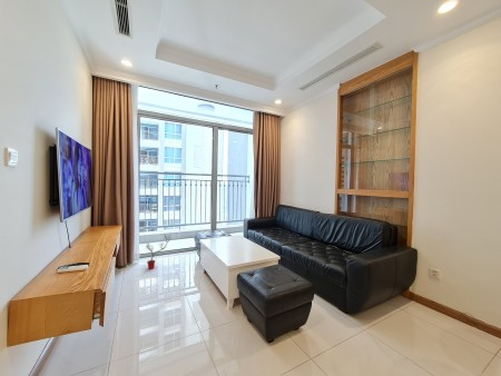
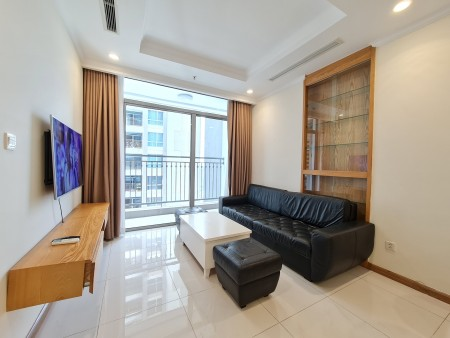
- potted tree (158, 250)
